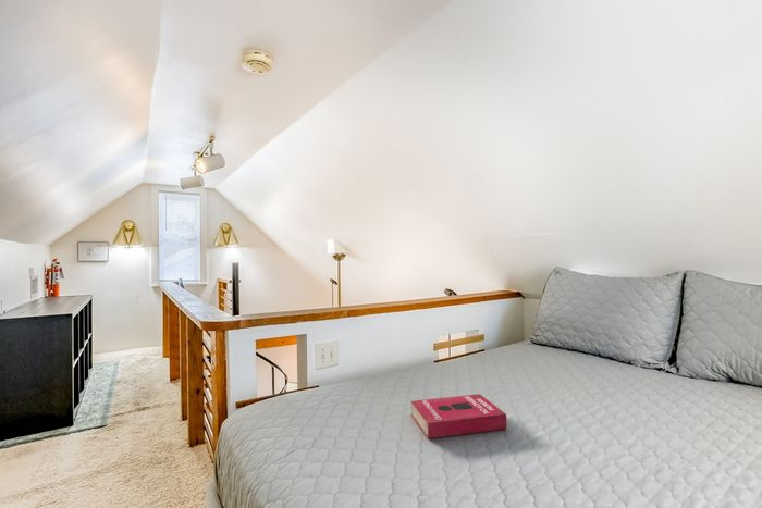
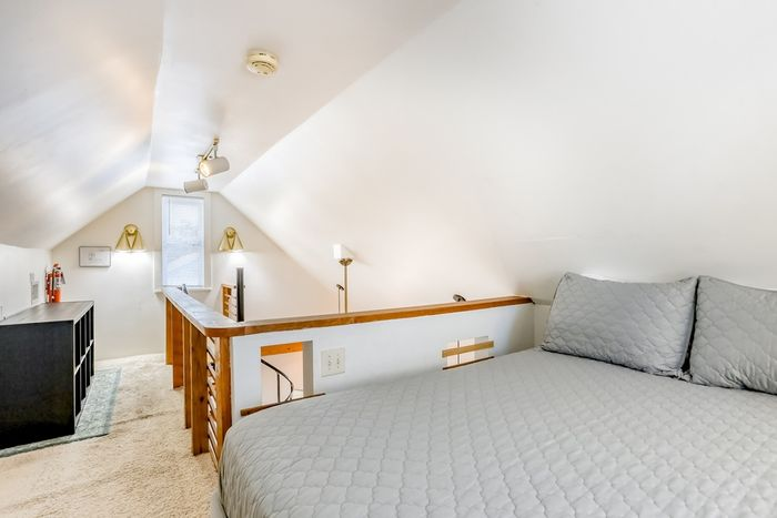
- book (456, 414)
